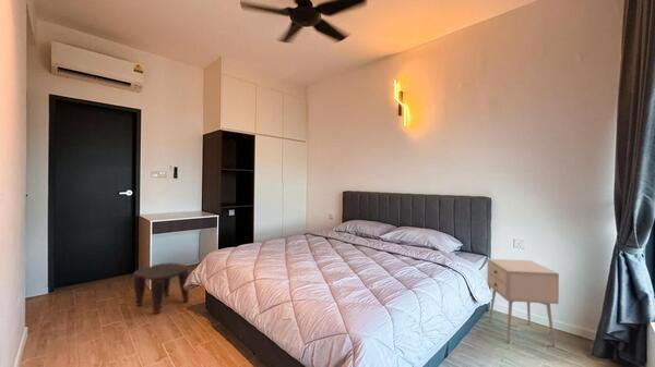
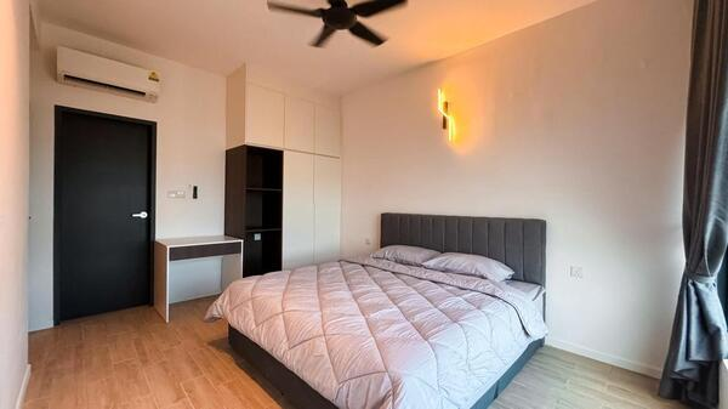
- nightstand (517, 298)
- stool (162, 286)
